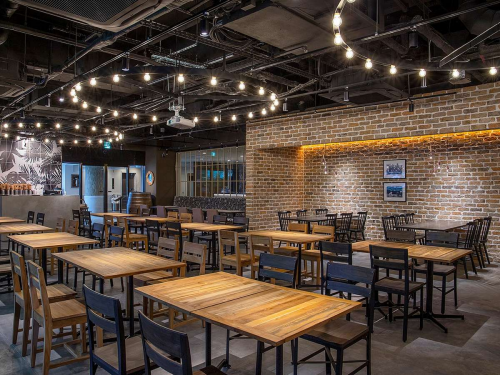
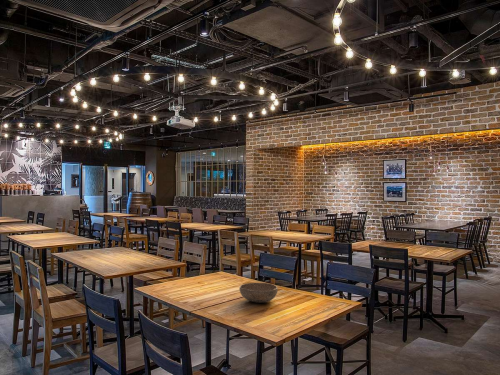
+ bowl (258, 293)
